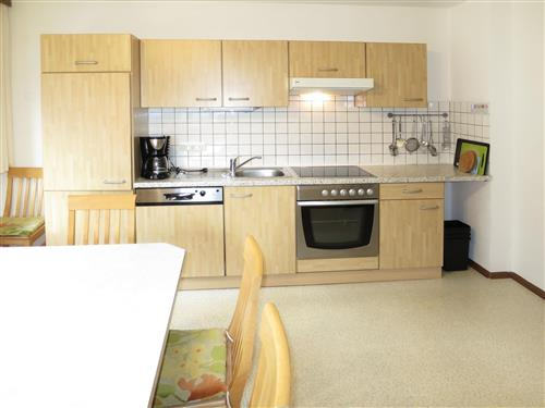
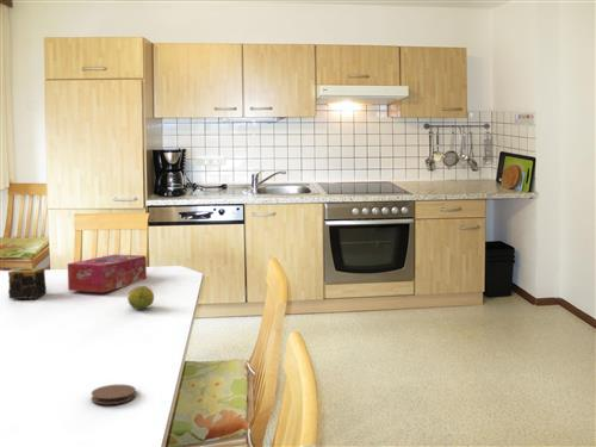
+ candle (27, 283)
+ coaster (113, 393)
+ tissue box (108, 272)
+ fruit (141, 297)
